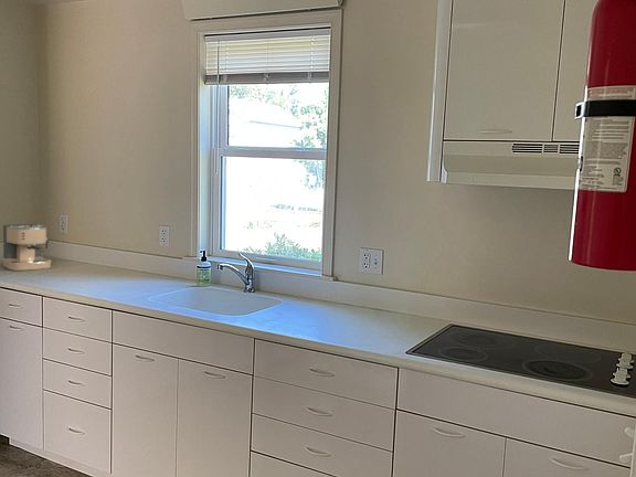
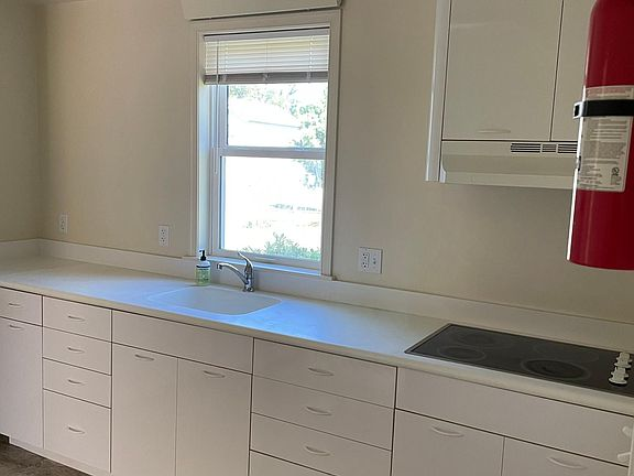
- coffee maker (28, 245)
